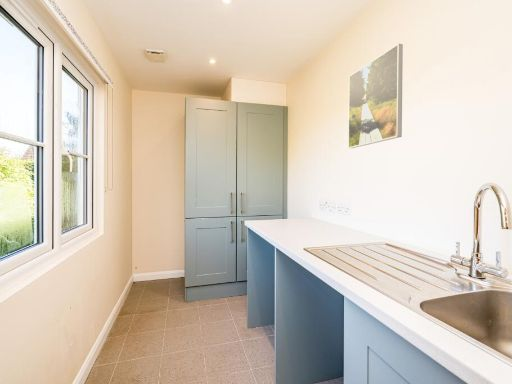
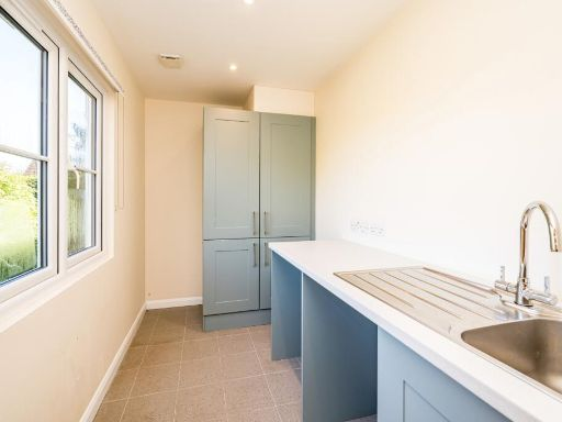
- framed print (372, 102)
